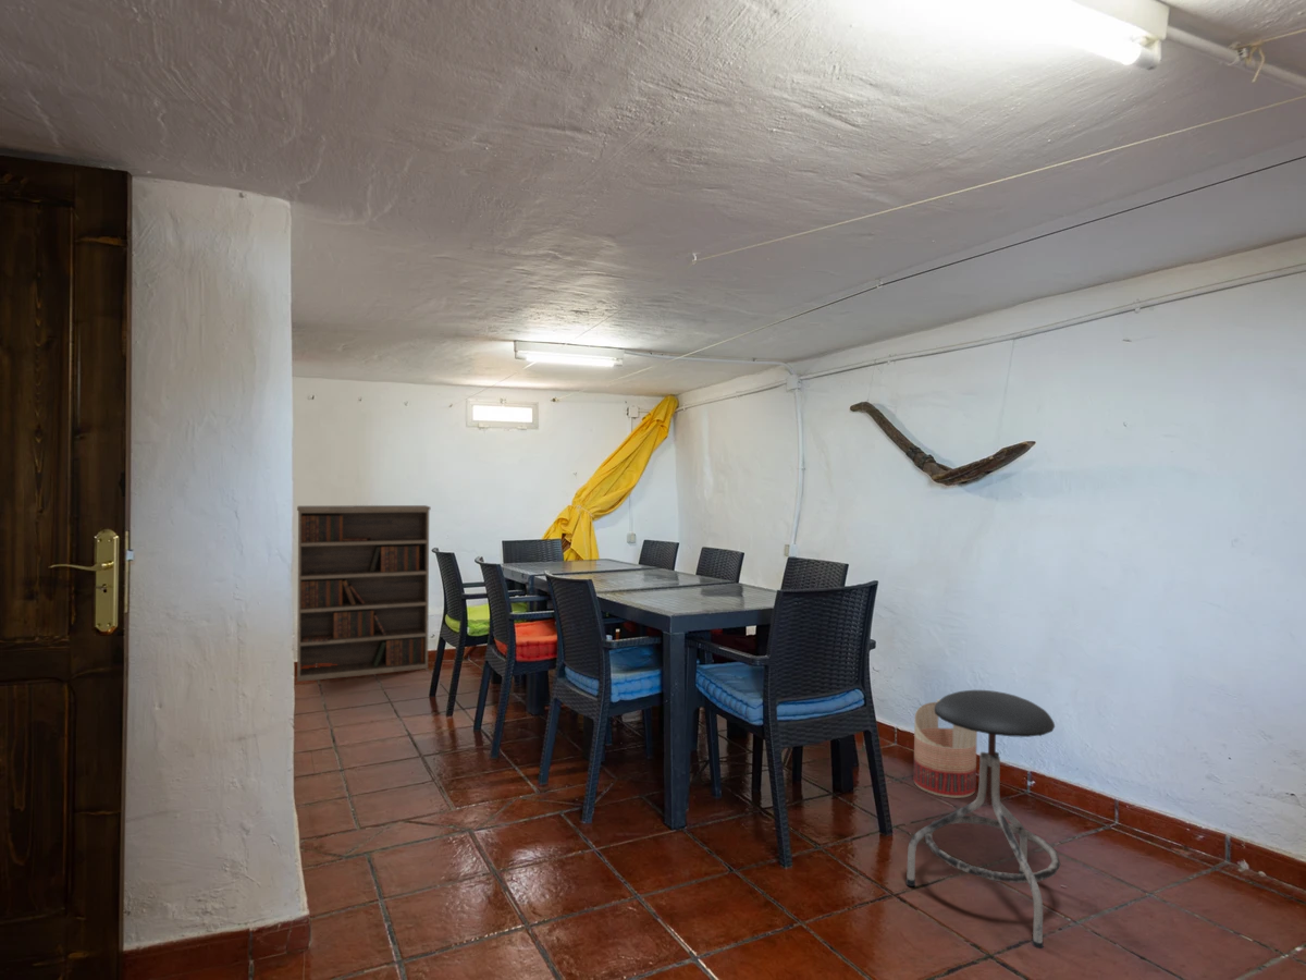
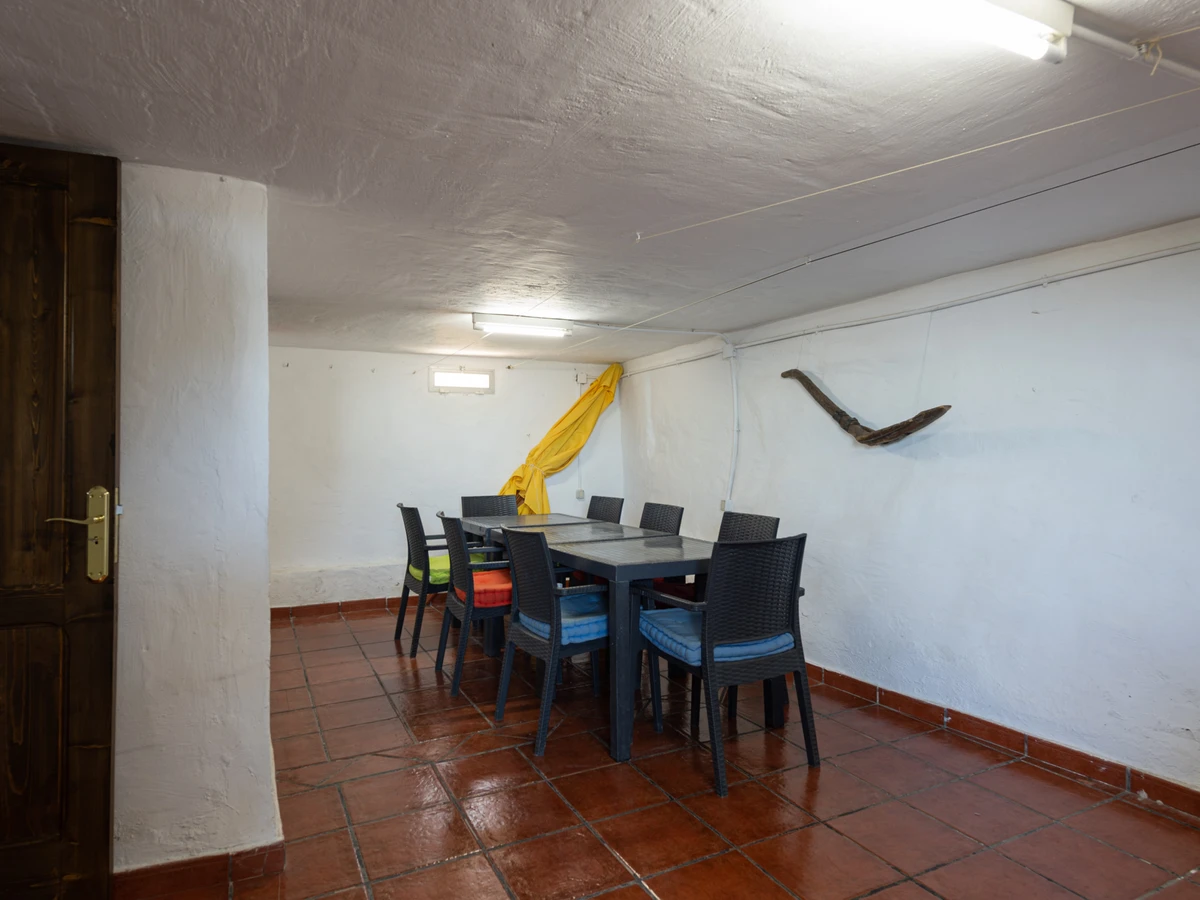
- basket (945, 746)
- bookshelf (364, 588)
- stool (996, 801)
